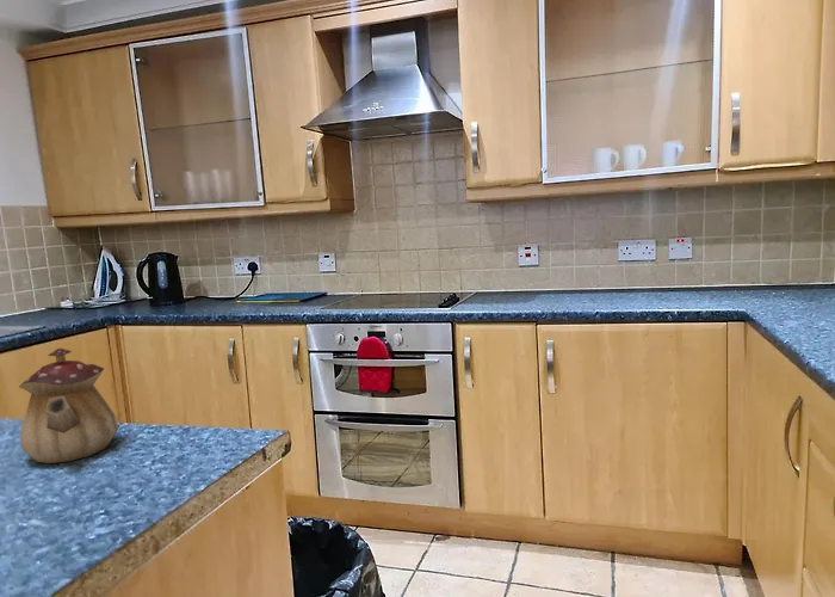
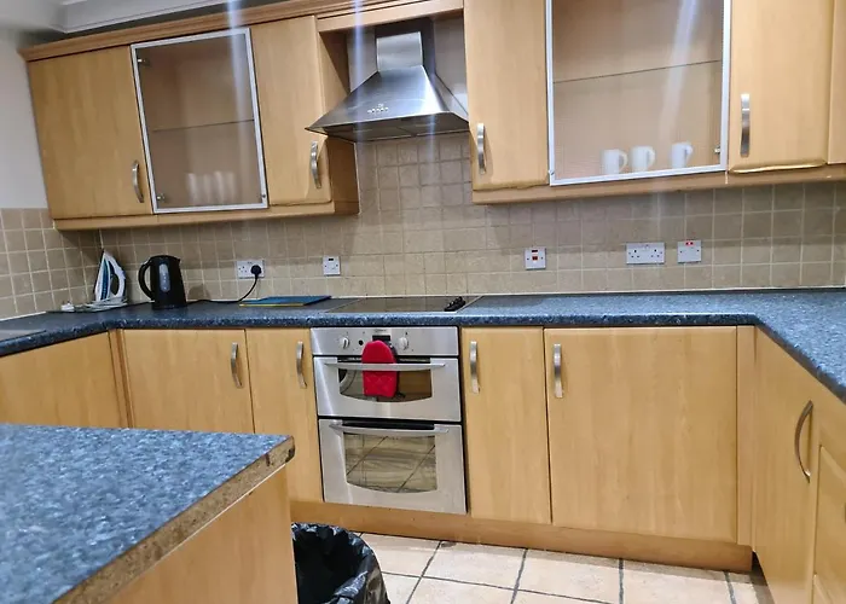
- teapot (66, 398)
